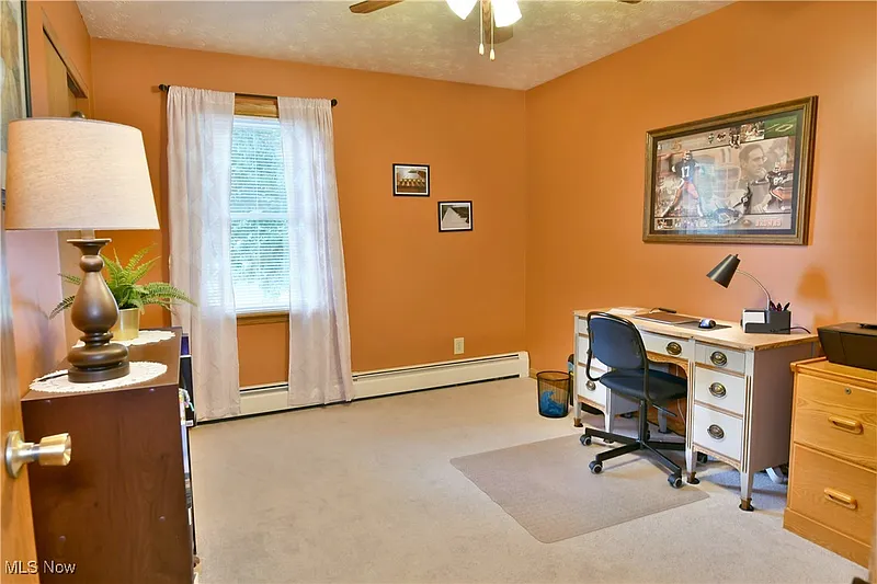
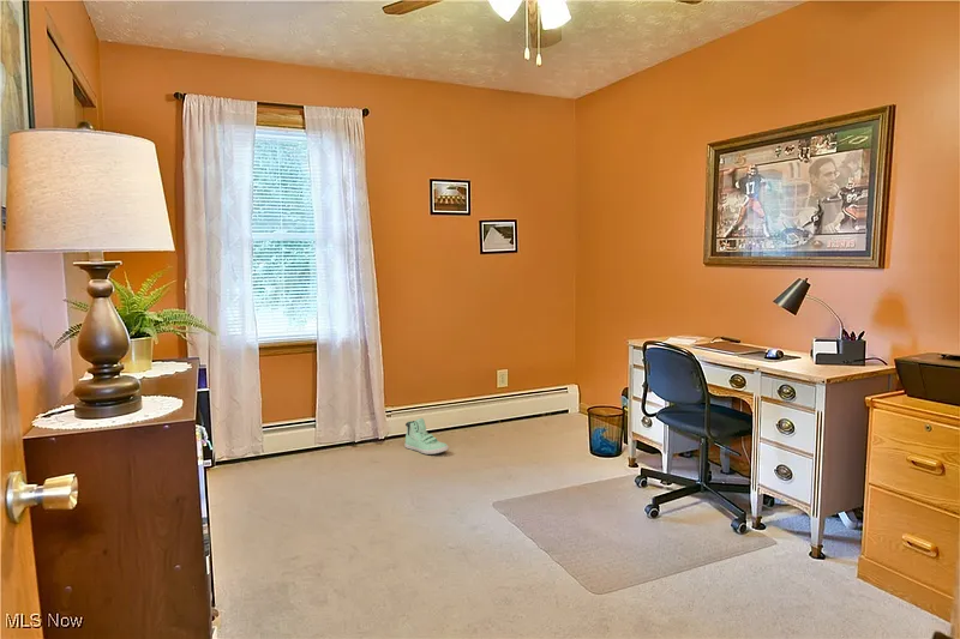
+ sneaker (426, 434)
